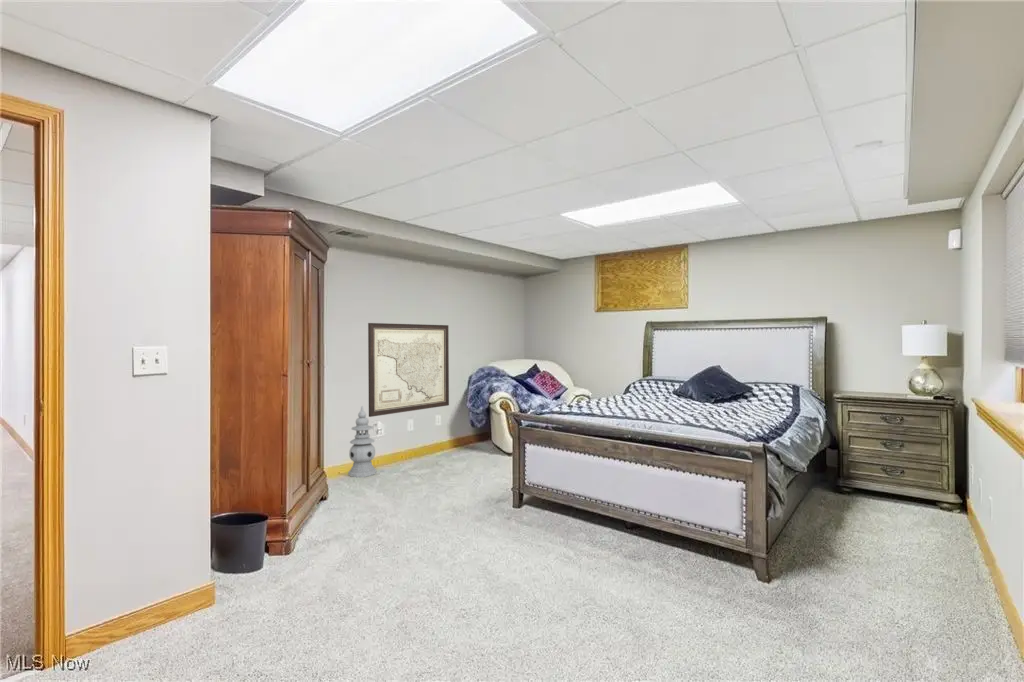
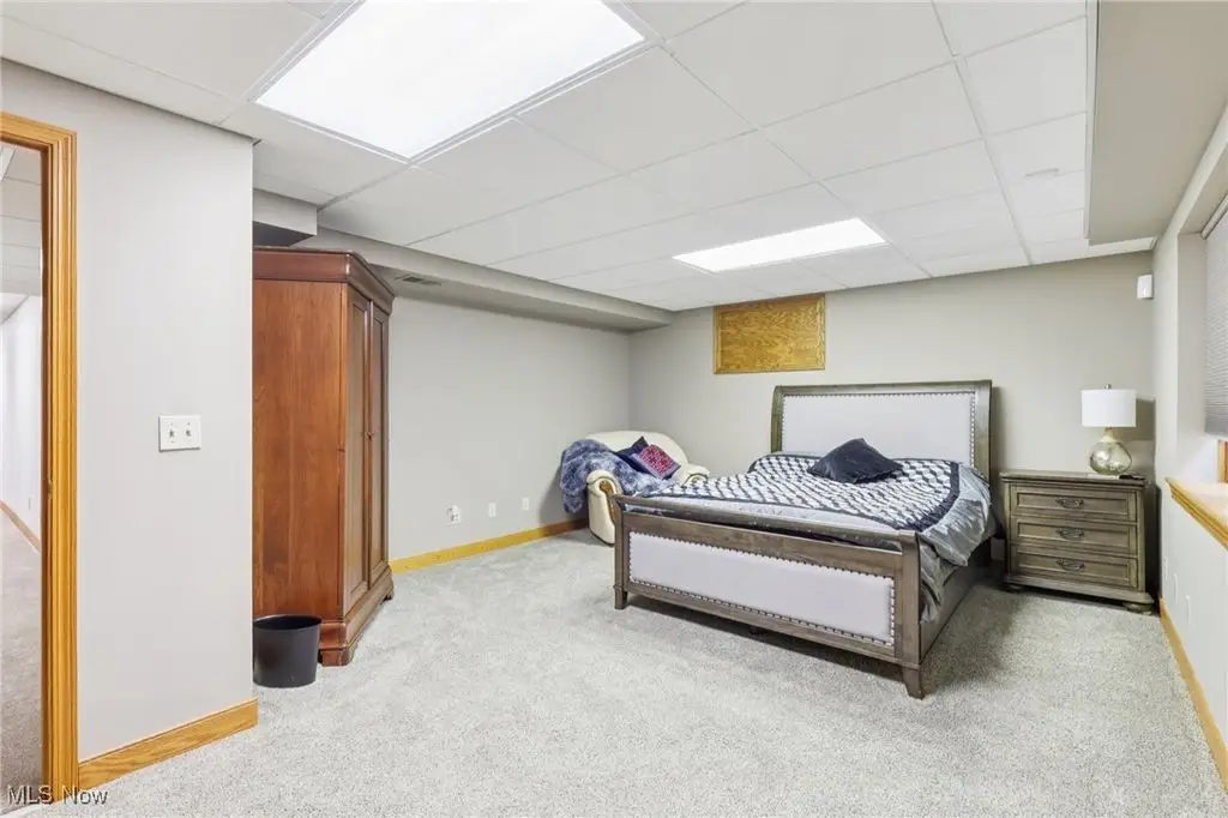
- wall art (411, 367)
- lantern (362, 439)
